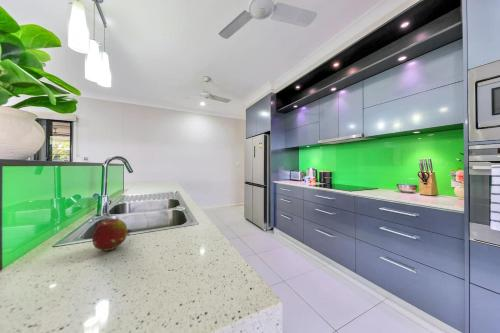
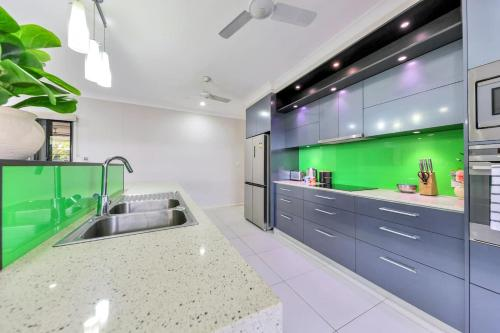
- fruit (113, 233)
